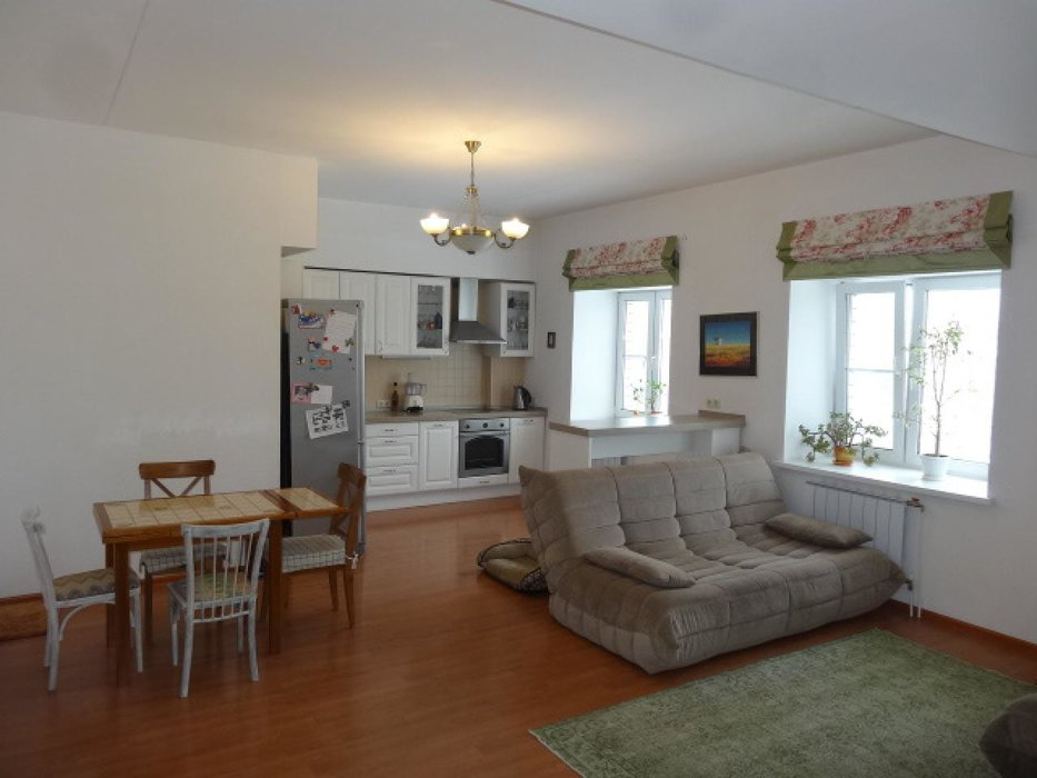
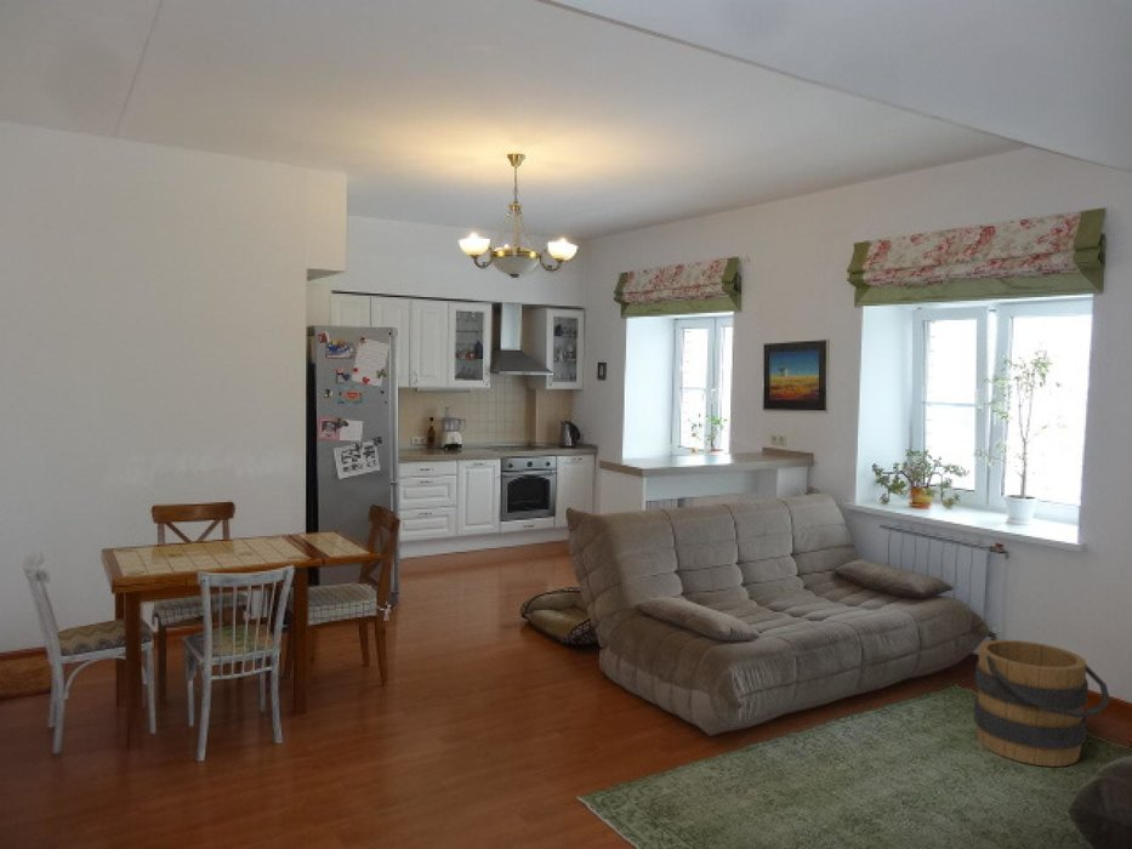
+ bucket (1036, 702)
